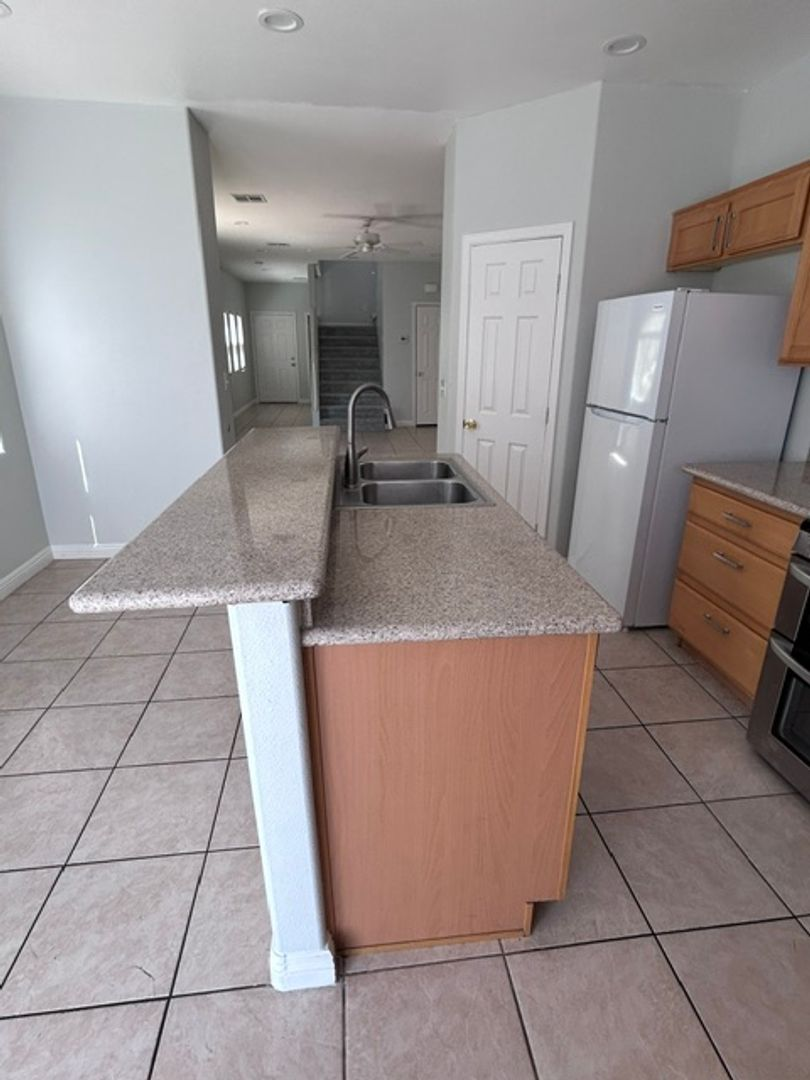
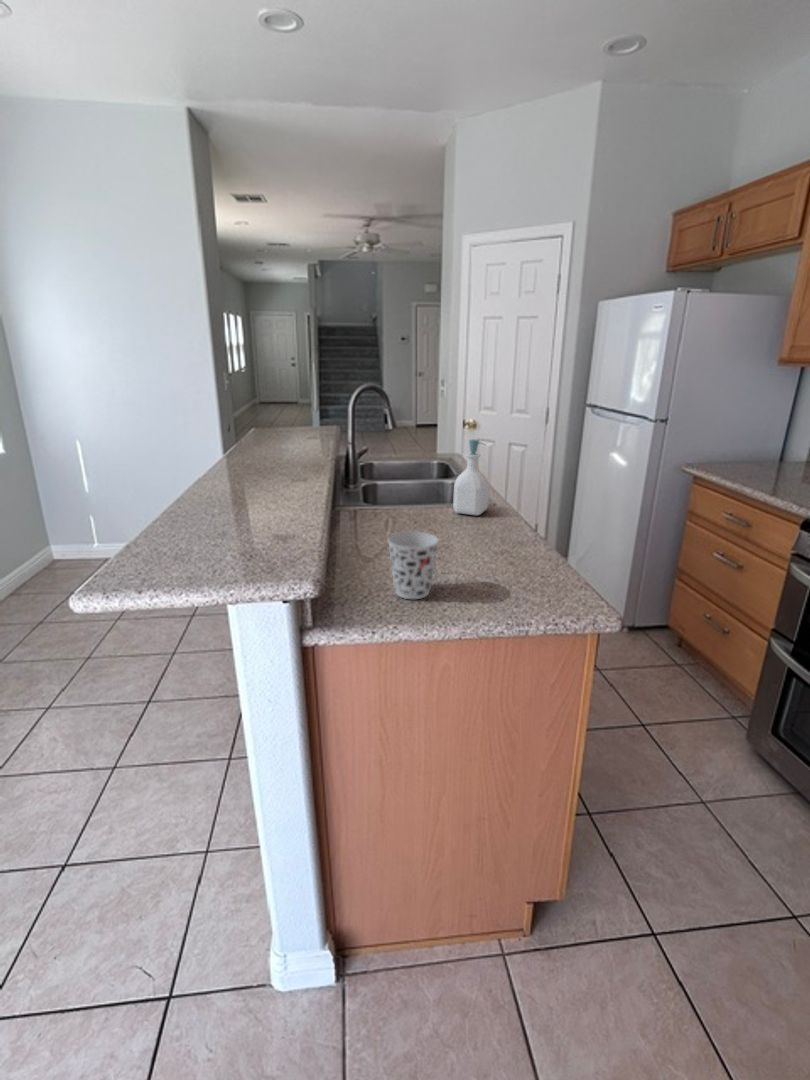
+ soap bottle (472, 476)
+ cup (412, 566)
